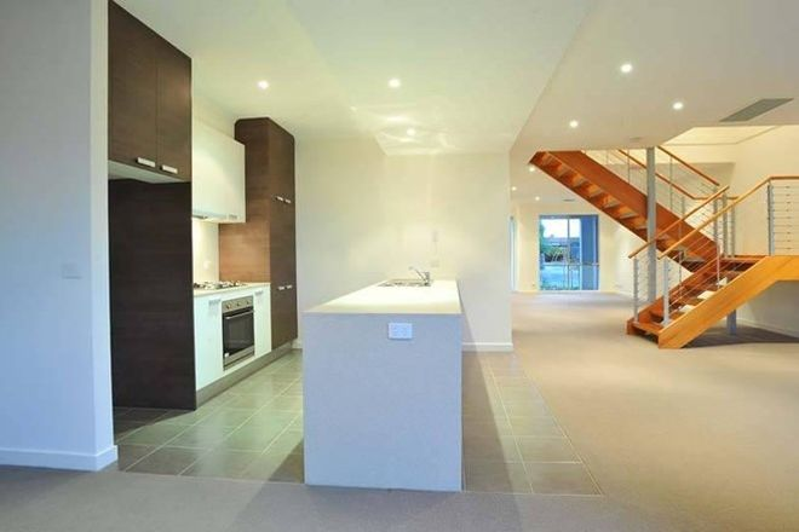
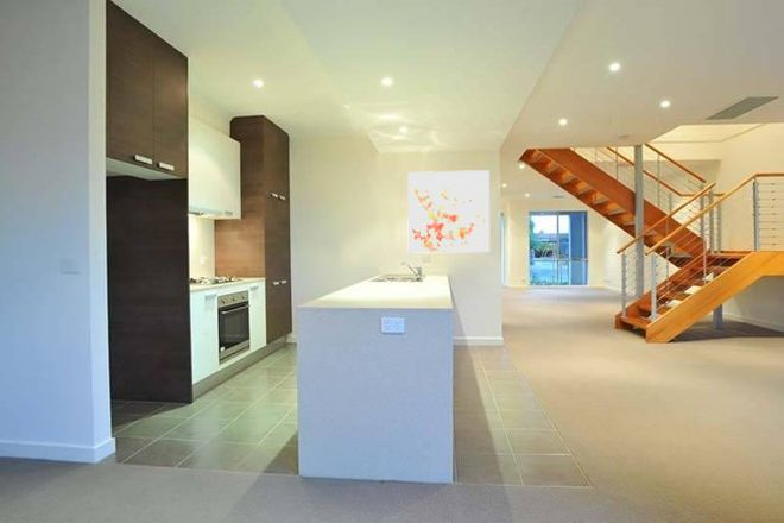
+ wall art (448, 212)
